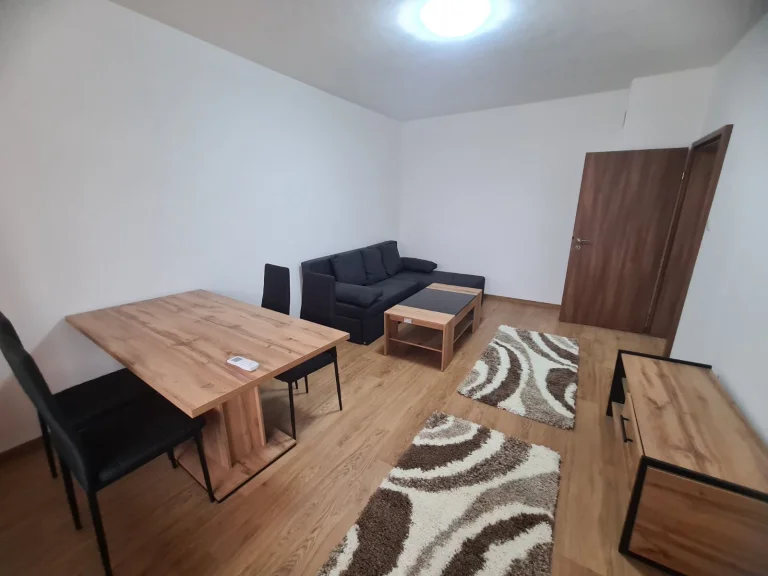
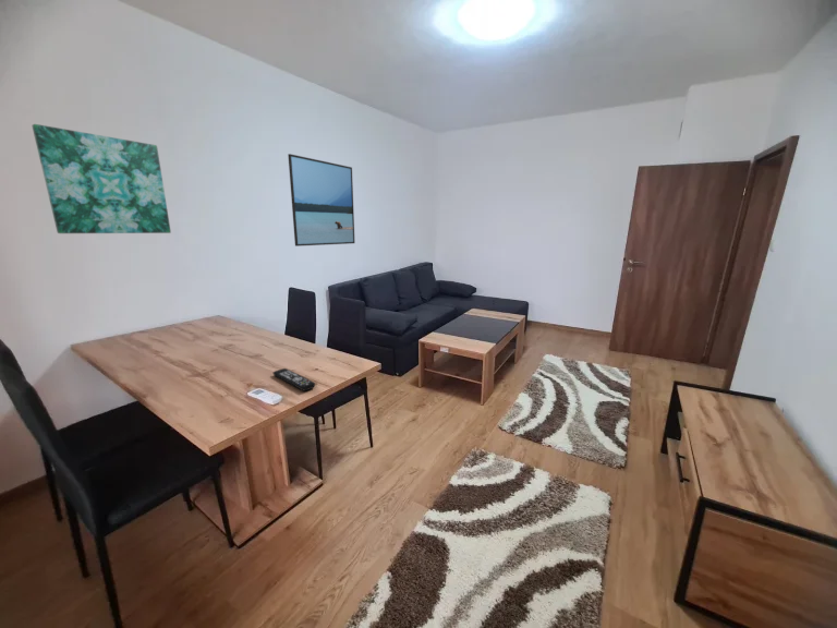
+ wall art (110, 185)
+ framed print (325, 204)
+ remote control (293, 378)
